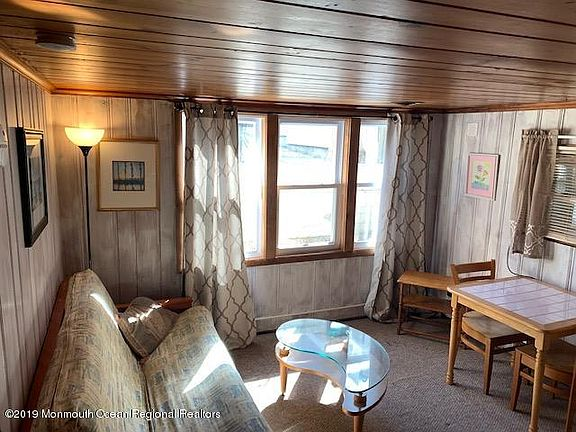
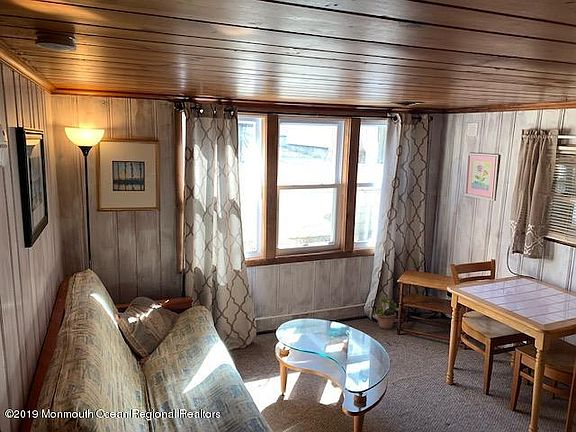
+ potted plant (384, 309)
